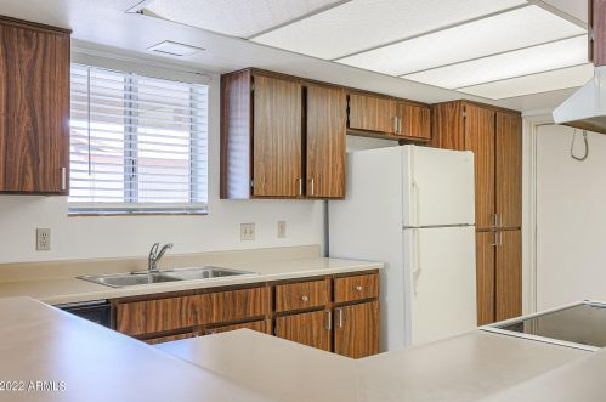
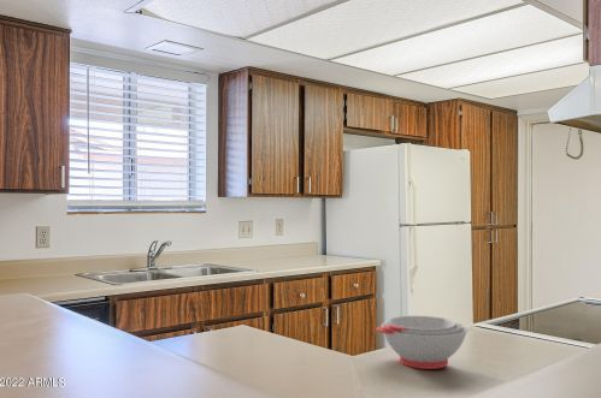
+ soup bowl (420, 341)
